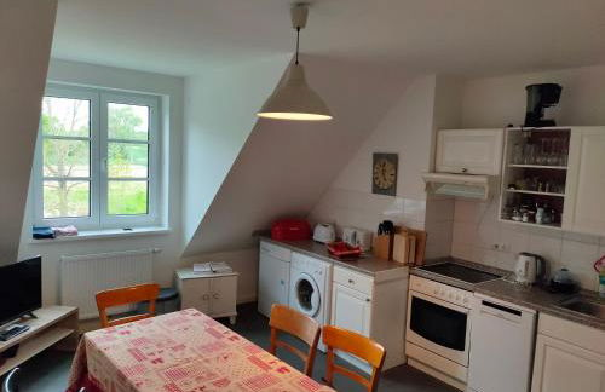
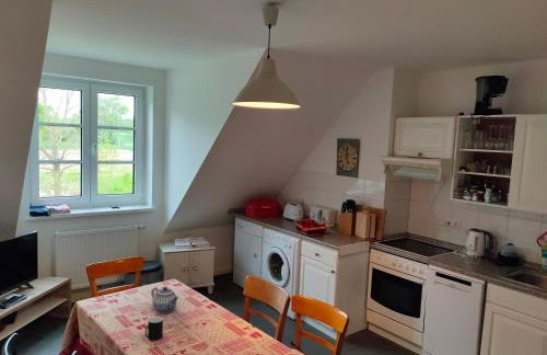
+ cup (152, 329)
+ teapot (164, 298)
